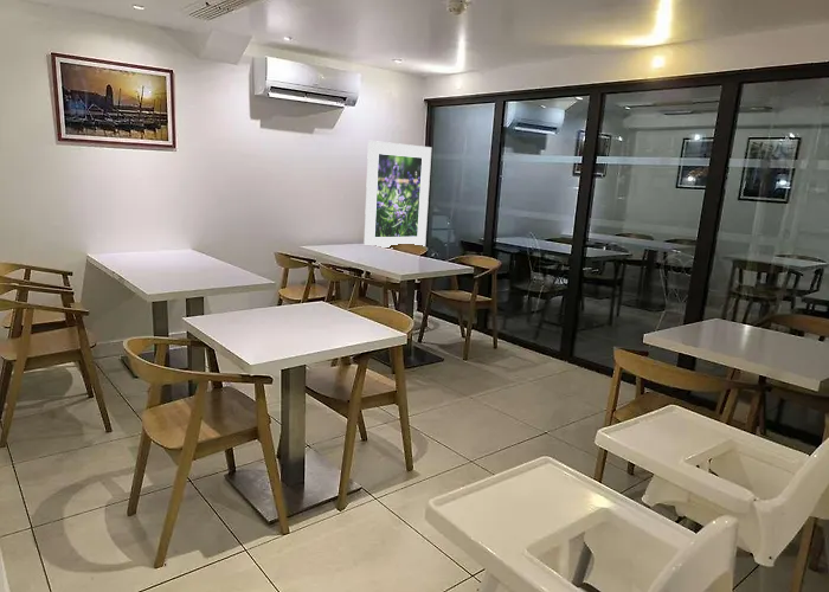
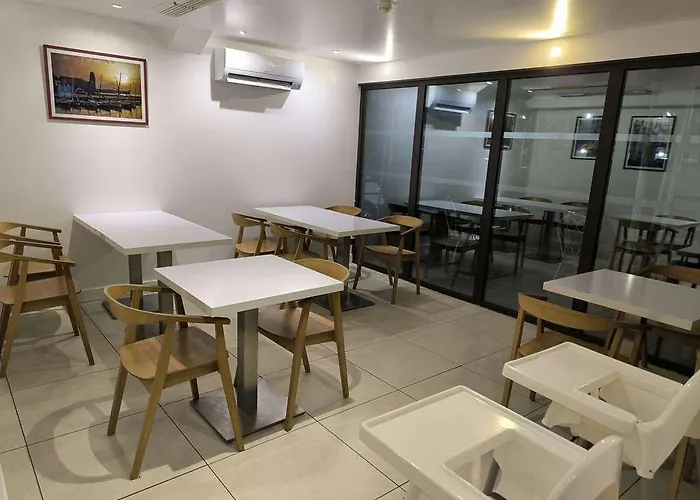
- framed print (398, 197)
